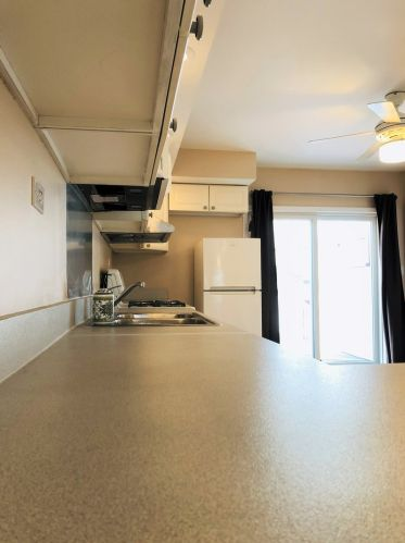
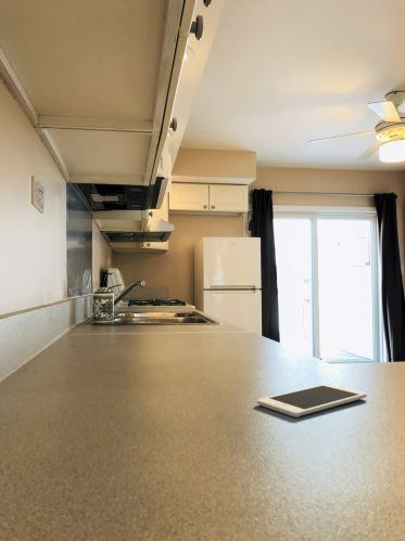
+ cell phone (313, 398)
